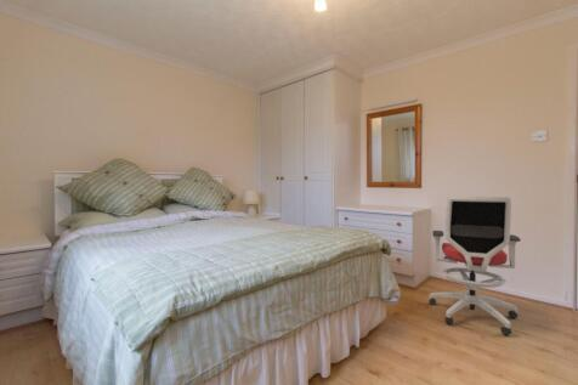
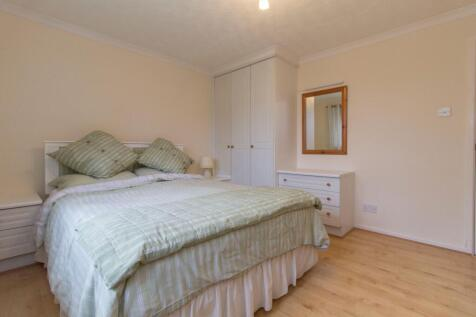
- office chair (471, 254)
